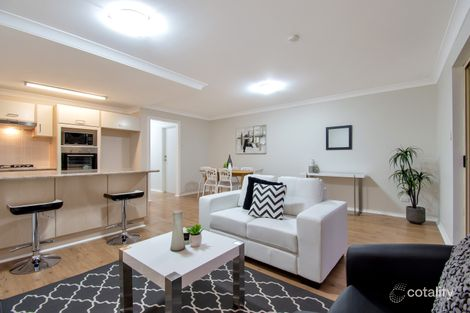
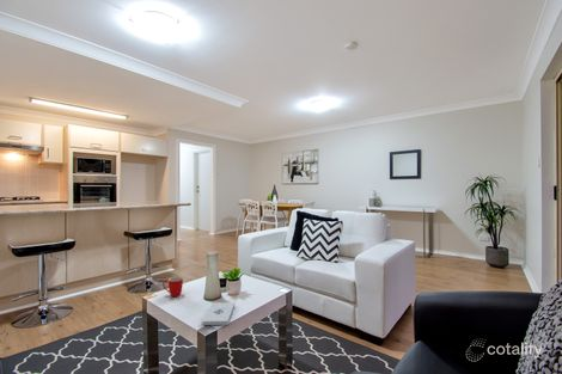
+ mug (172, 287)
+ notepad (219, 312)
